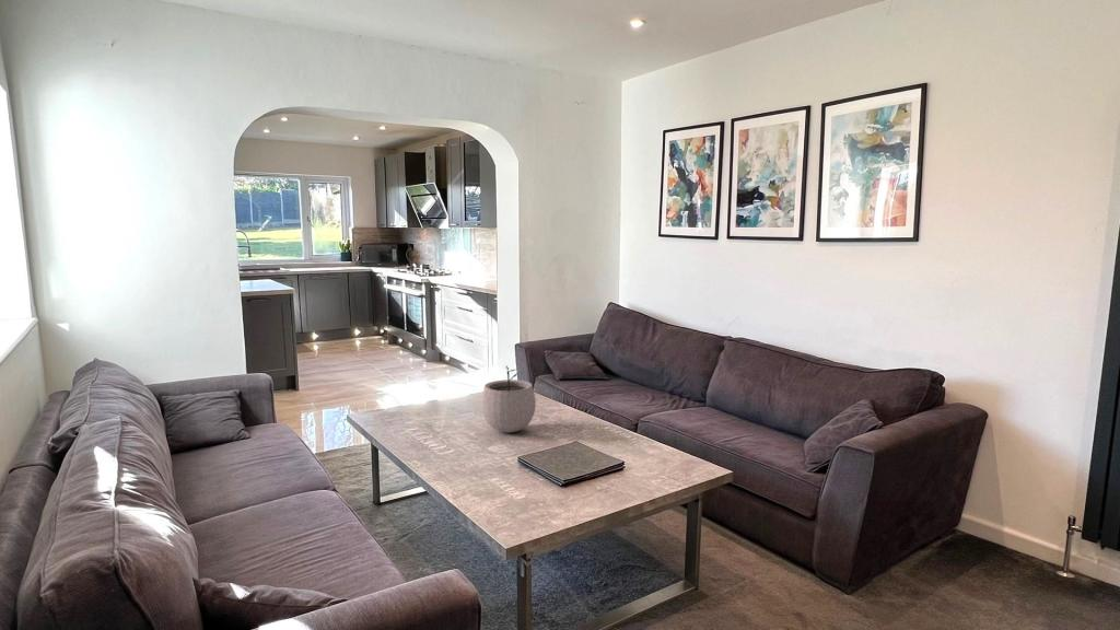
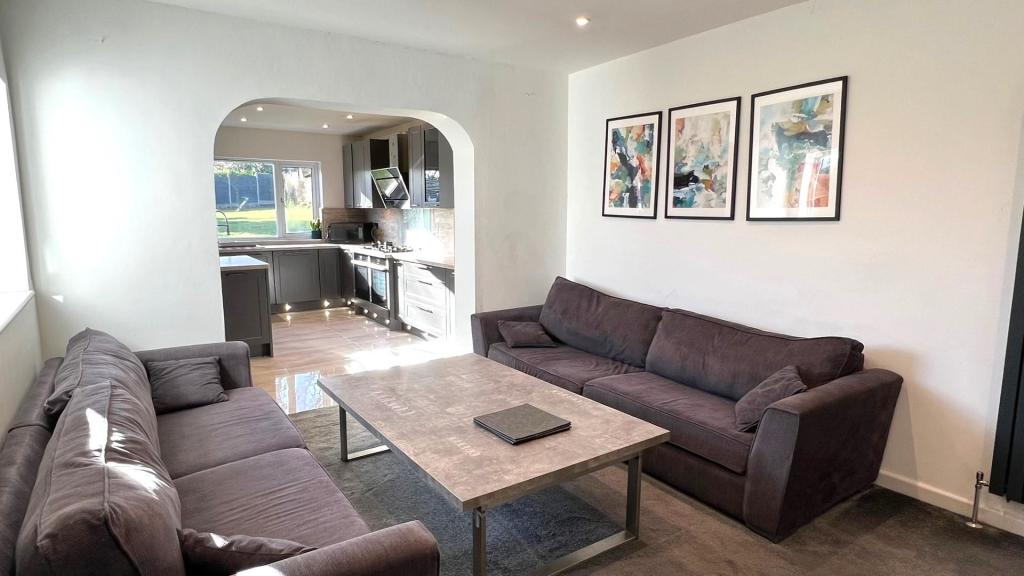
- plant pot (509, 397)
